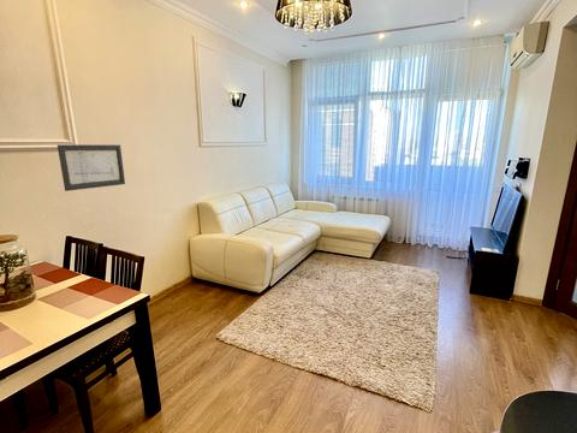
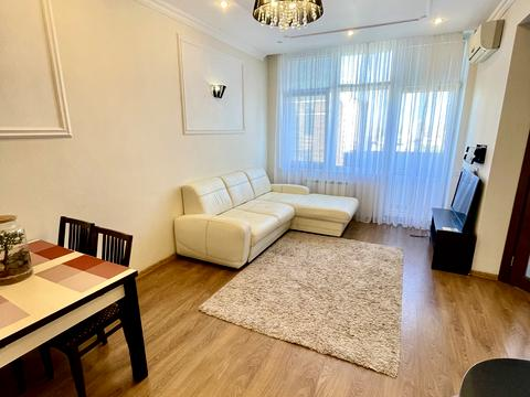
- wall art (94, 166)
